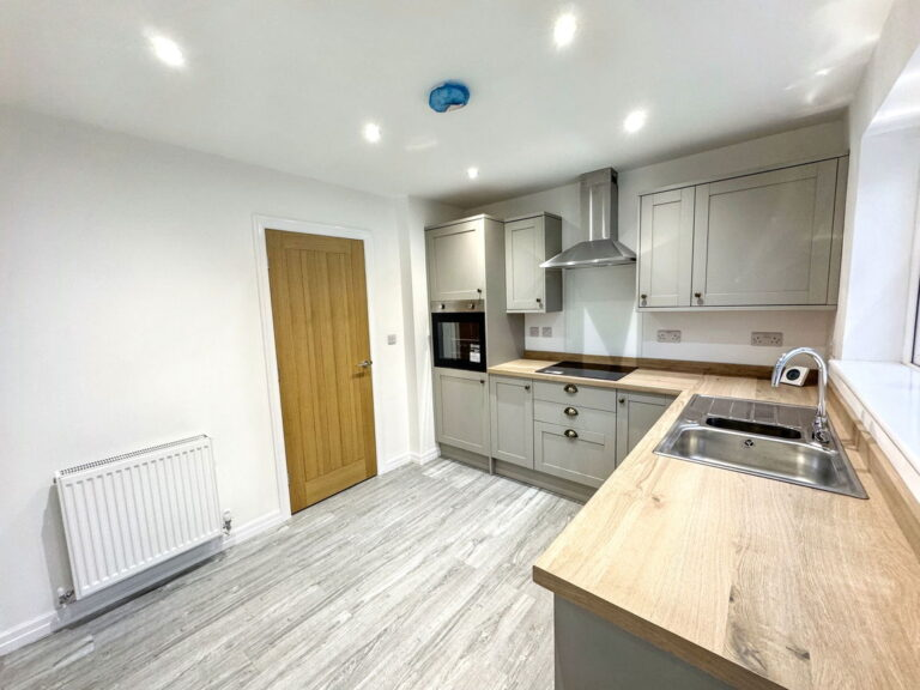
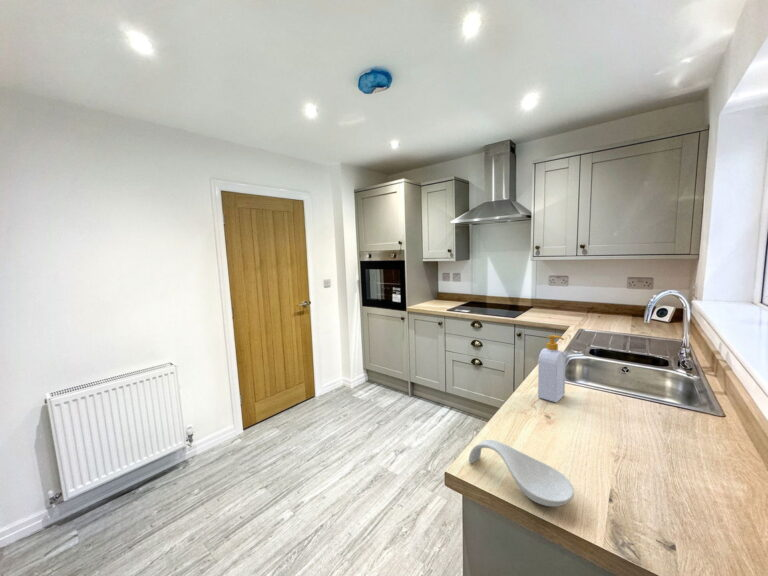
+ spoon rest (516, 468)
+ soap bottle (552, 366)
